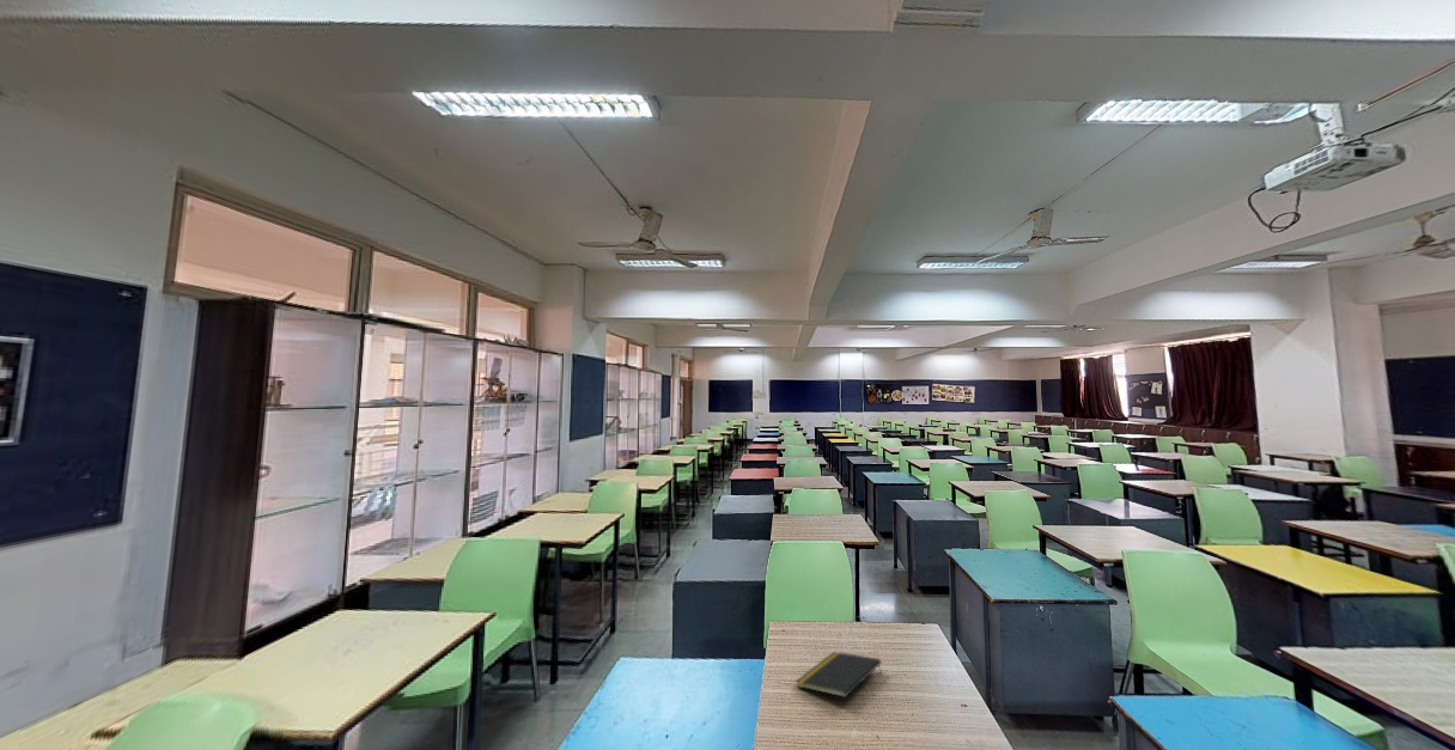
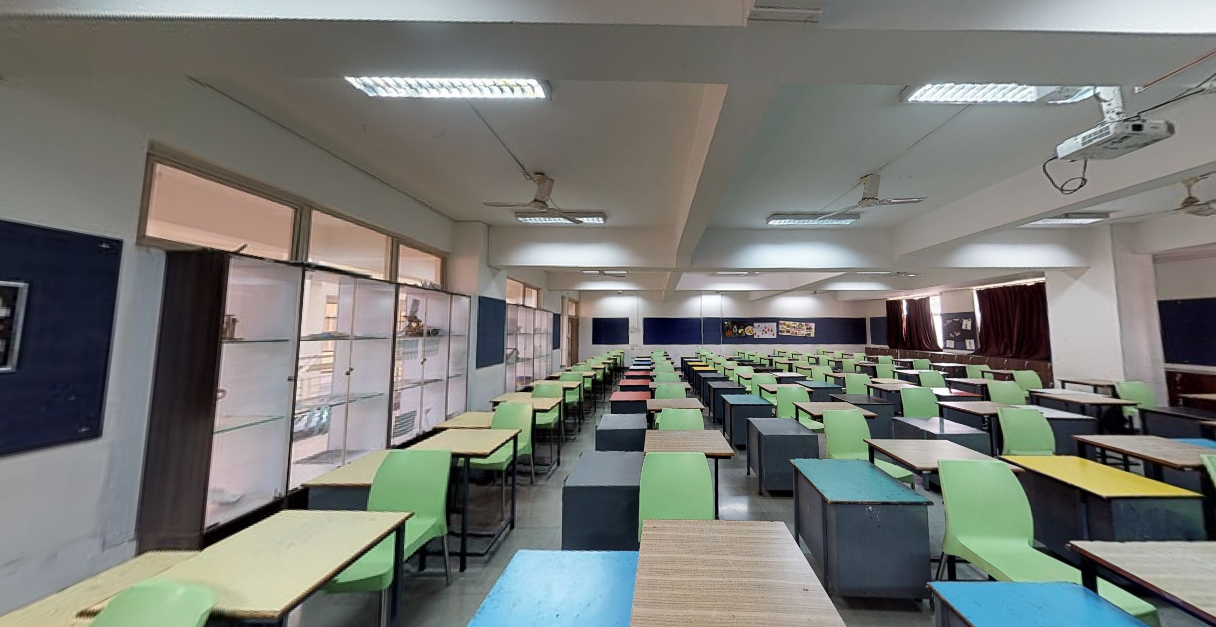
- notepad (839, 672)
